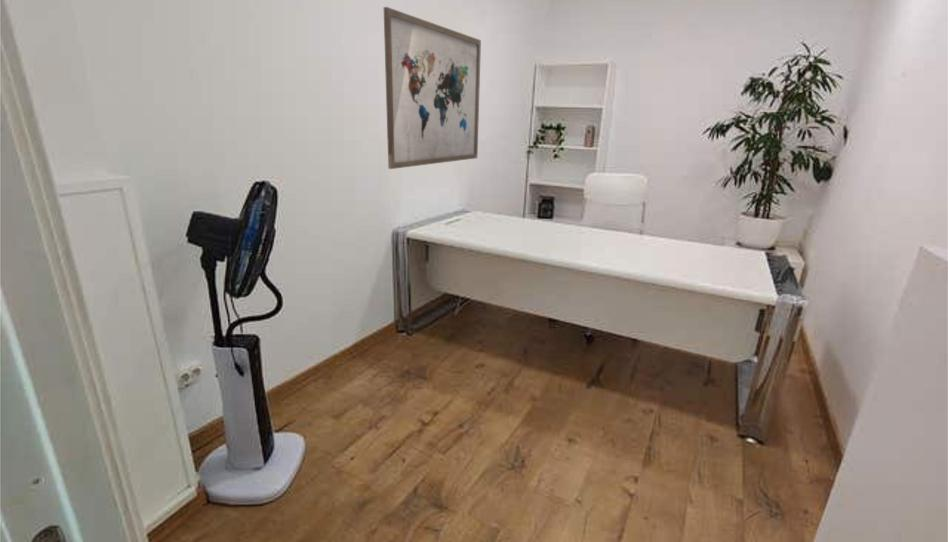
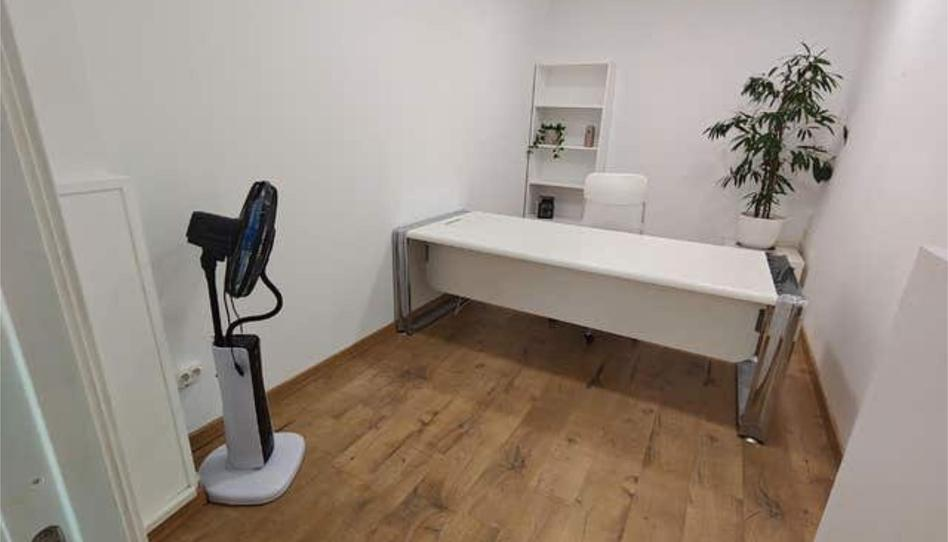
- wall art (439, 97)
